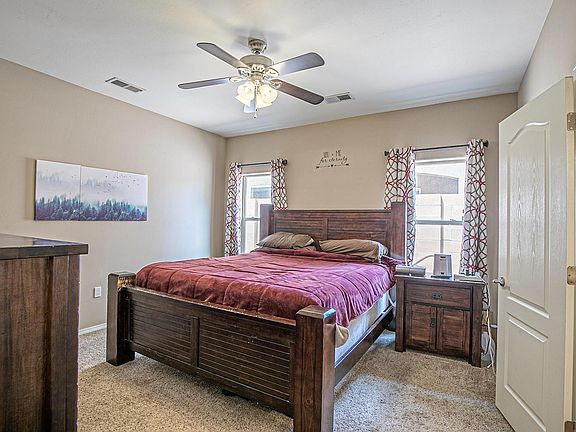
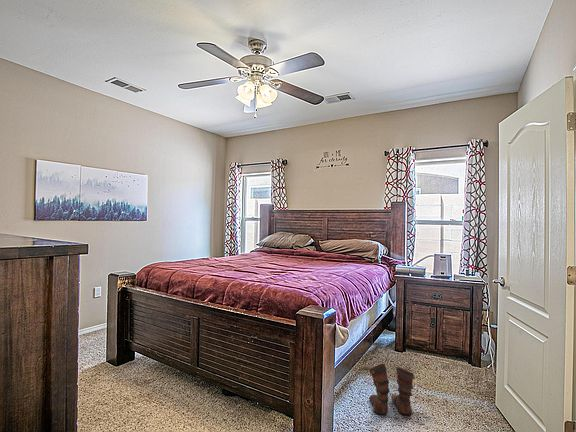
+ boots (385, 384)
